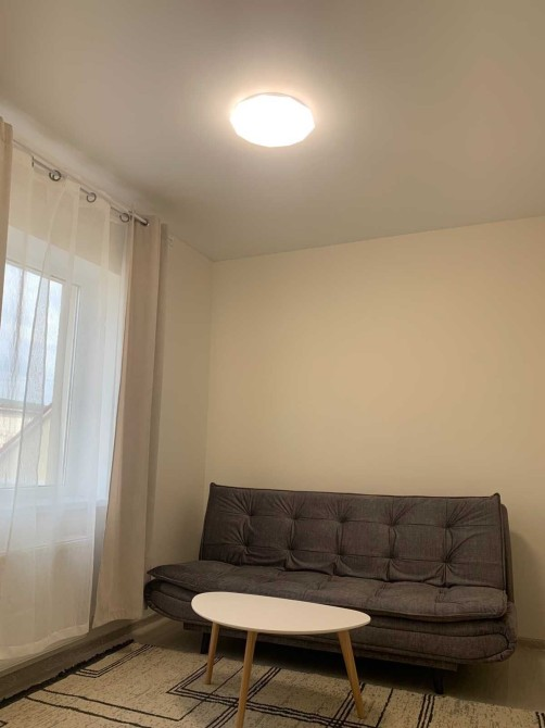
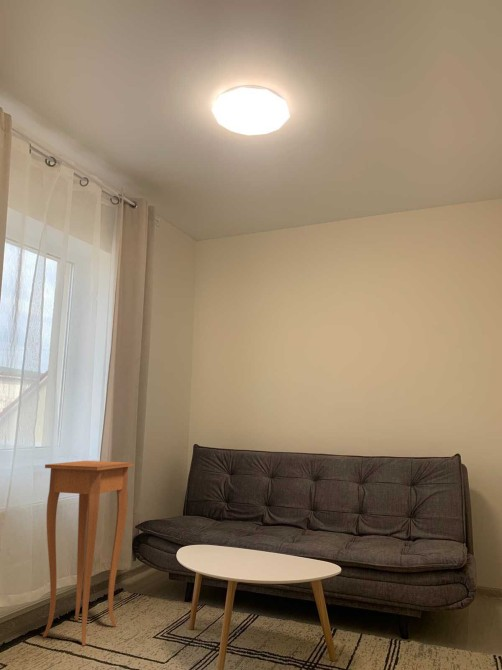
+ side table (86, 545)
